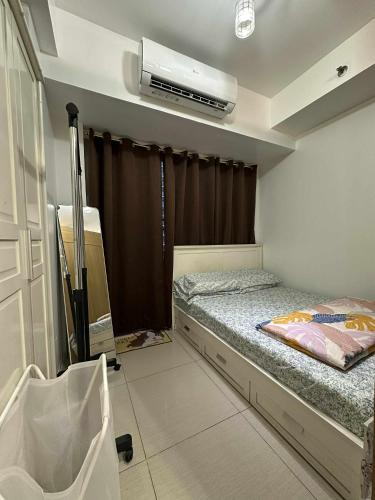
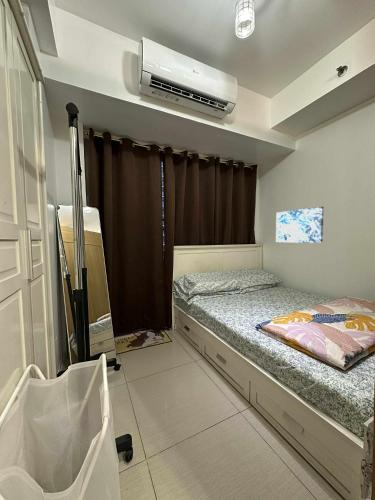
+ wall art (297, 226)
